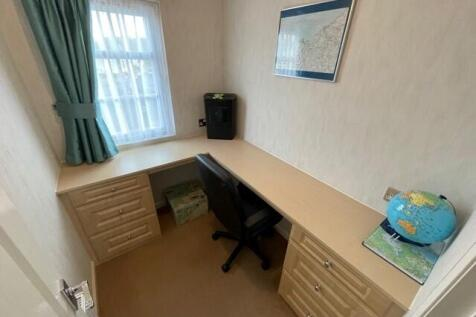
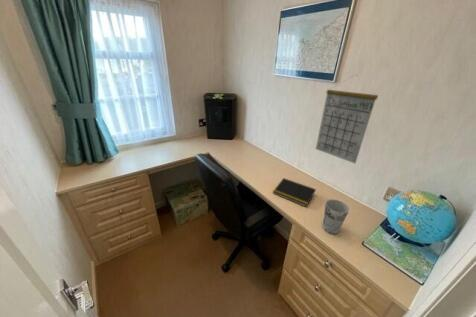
+ notepad (294, 191)
+ calendar (343, 118)
+ cup (333, 217)
